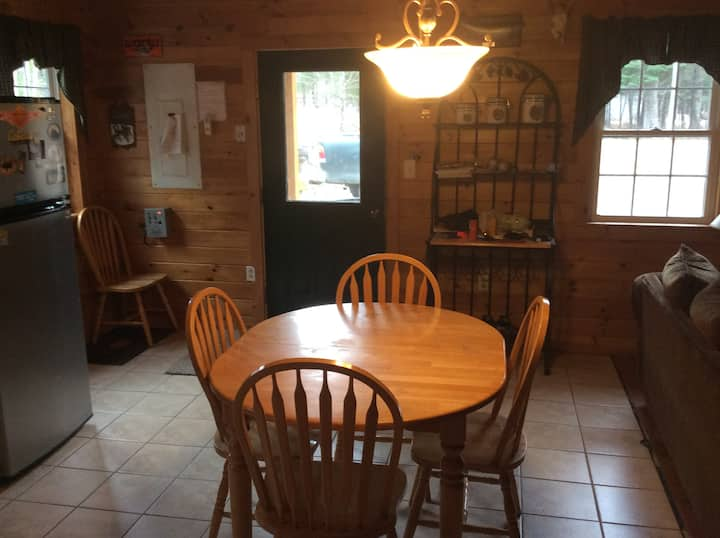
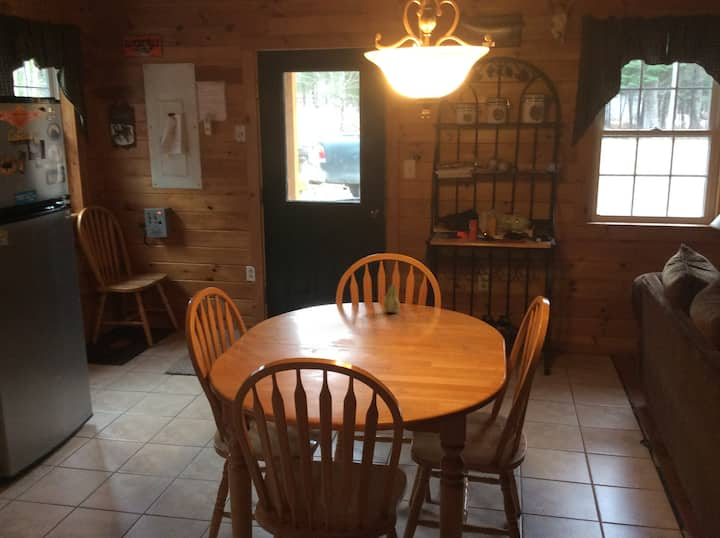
+ fruit (391, 297)
